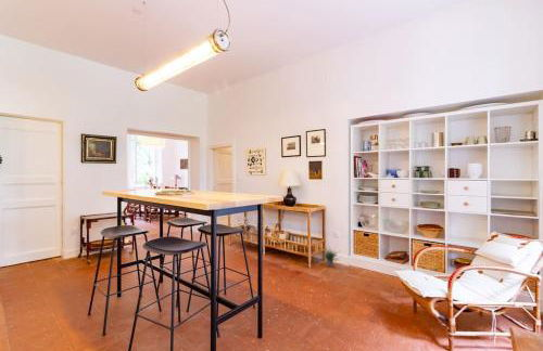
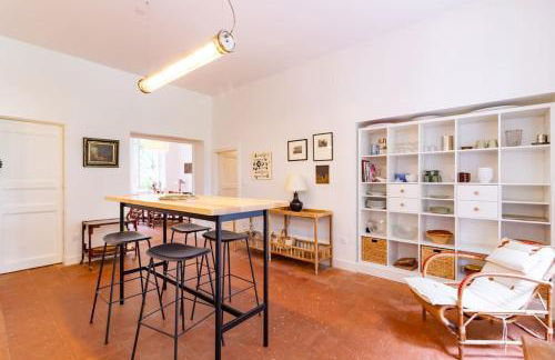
- potted plant (330, 253)
